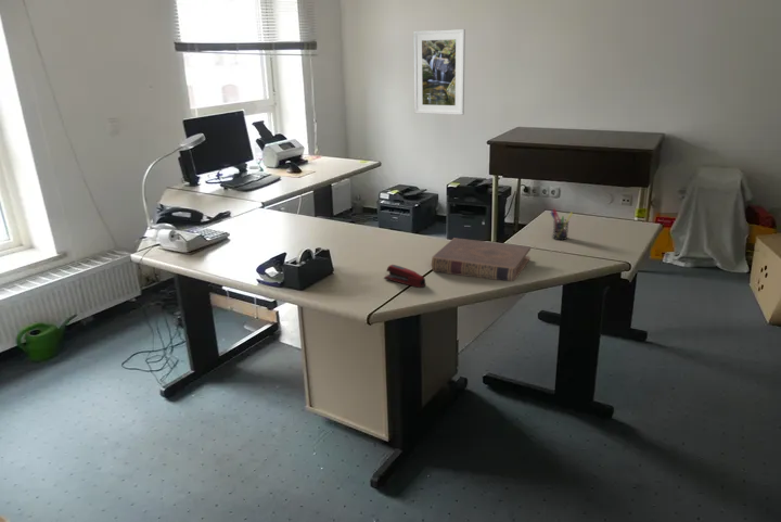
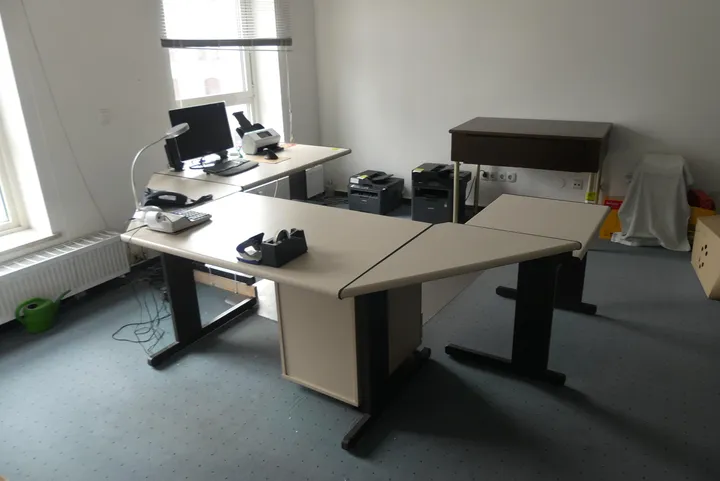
- book (481, 258)
- pen holder (560, 224)
- stapler (405, 275)
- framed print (438, 73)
